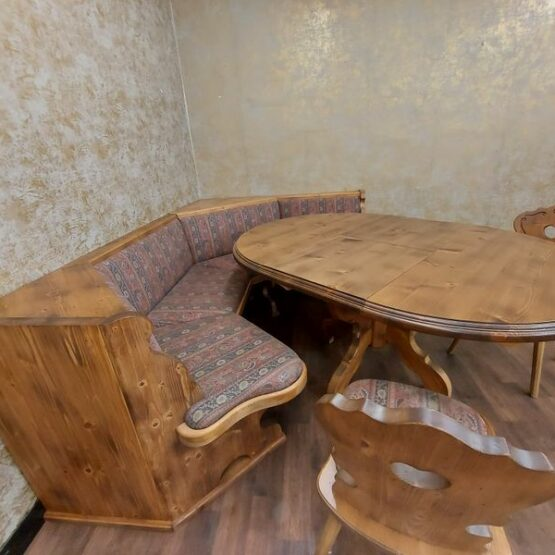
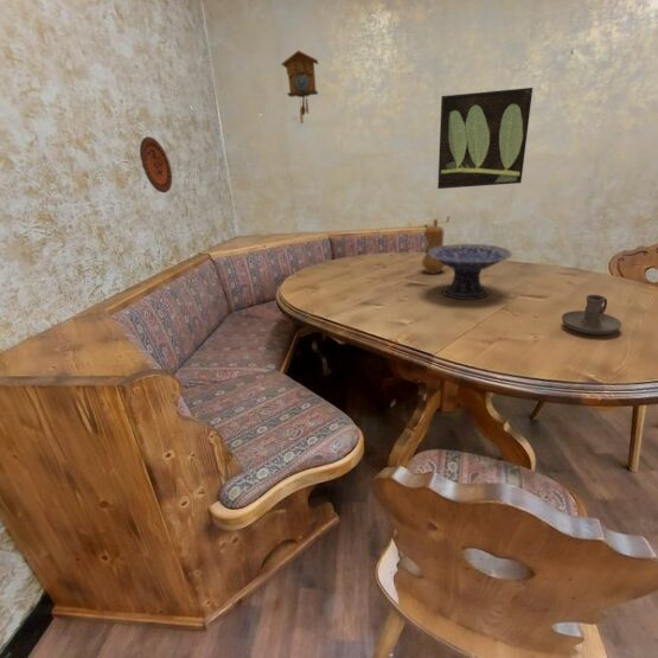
+ pepper mill (436, 244)
+ cuckoo clock (302, 88)
+ candle holder (594, 311)
+ decorative bowl (466, 271)
+ decorative plate (155, 165)
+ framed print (483, 140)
